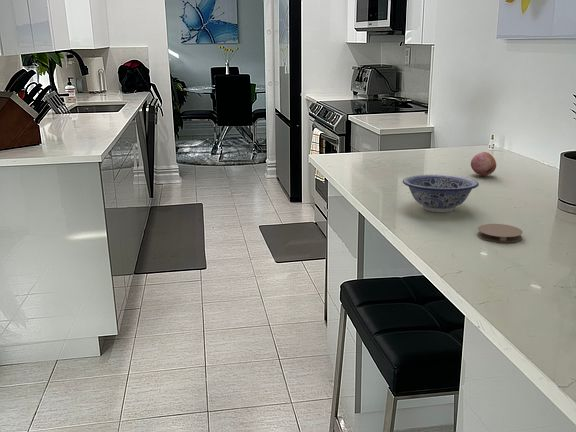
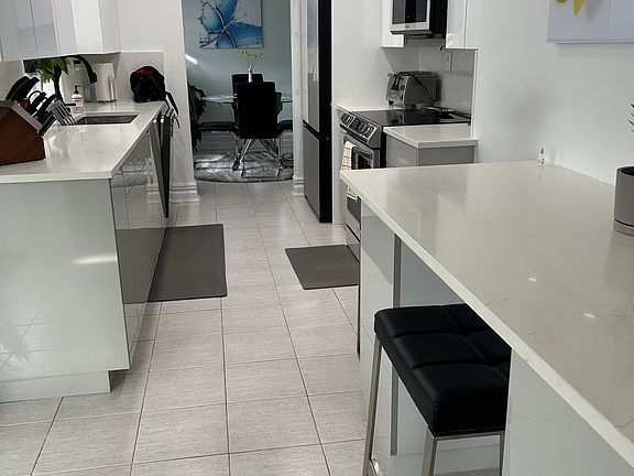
- coaster (499, 232)
- fruit (483, 163)
- bowl (439, 194)
